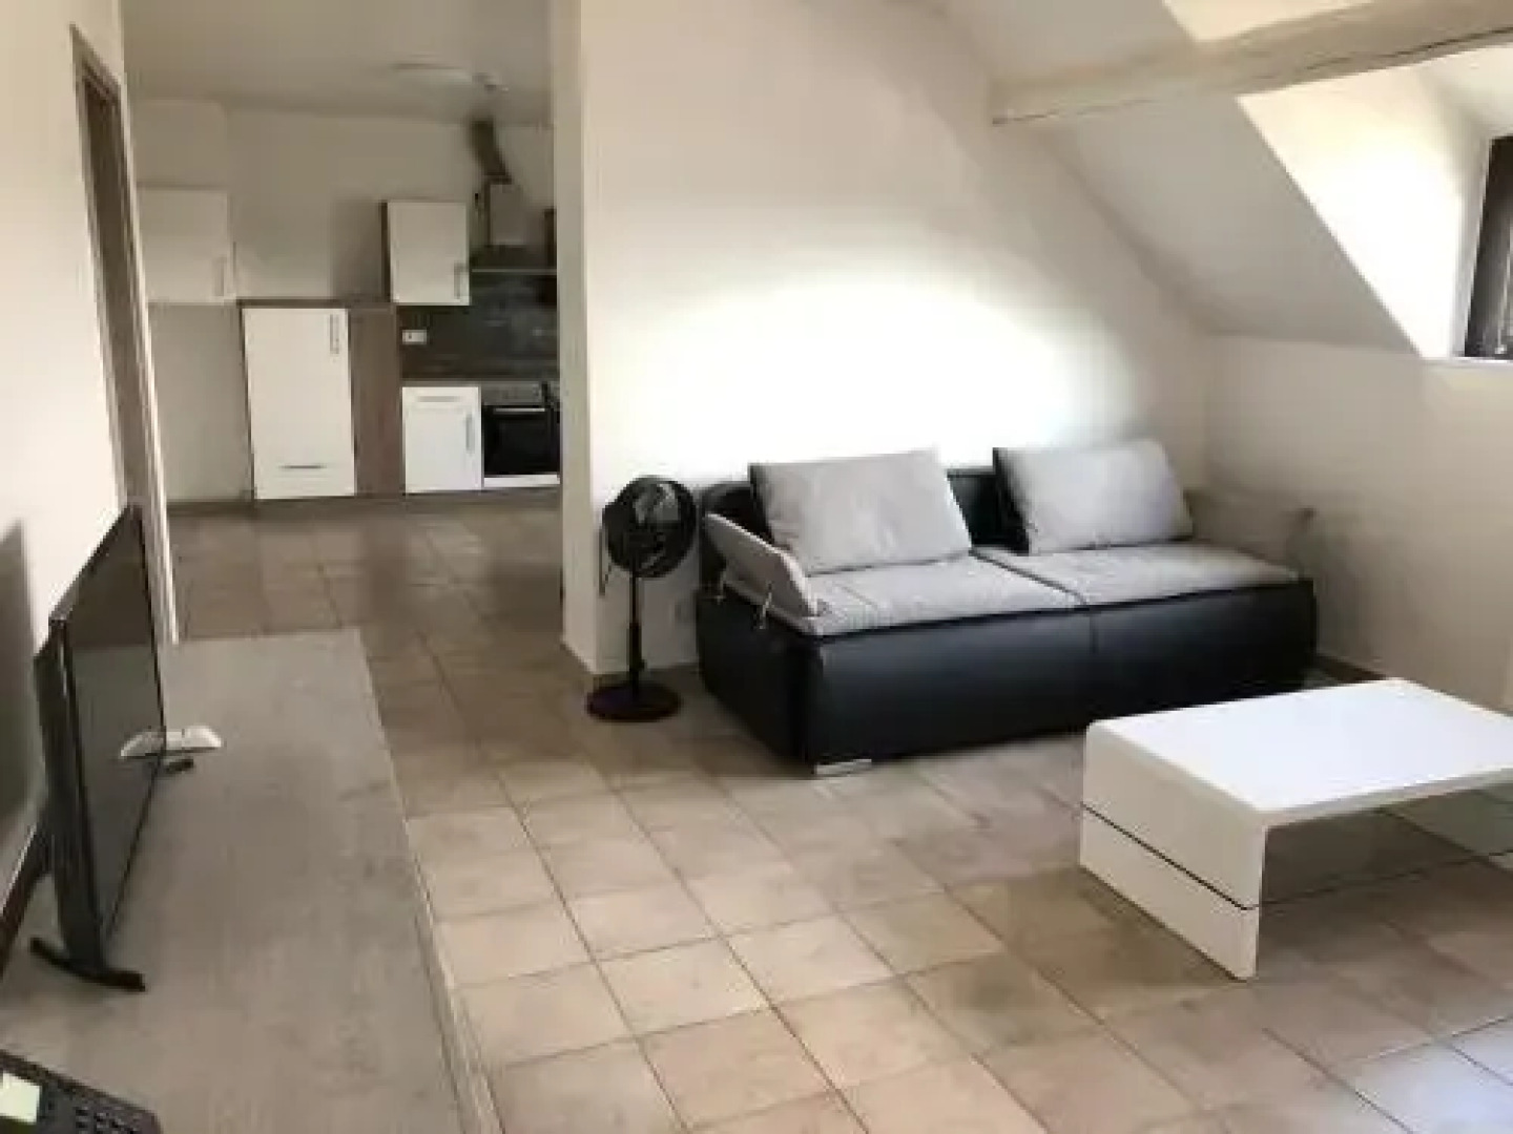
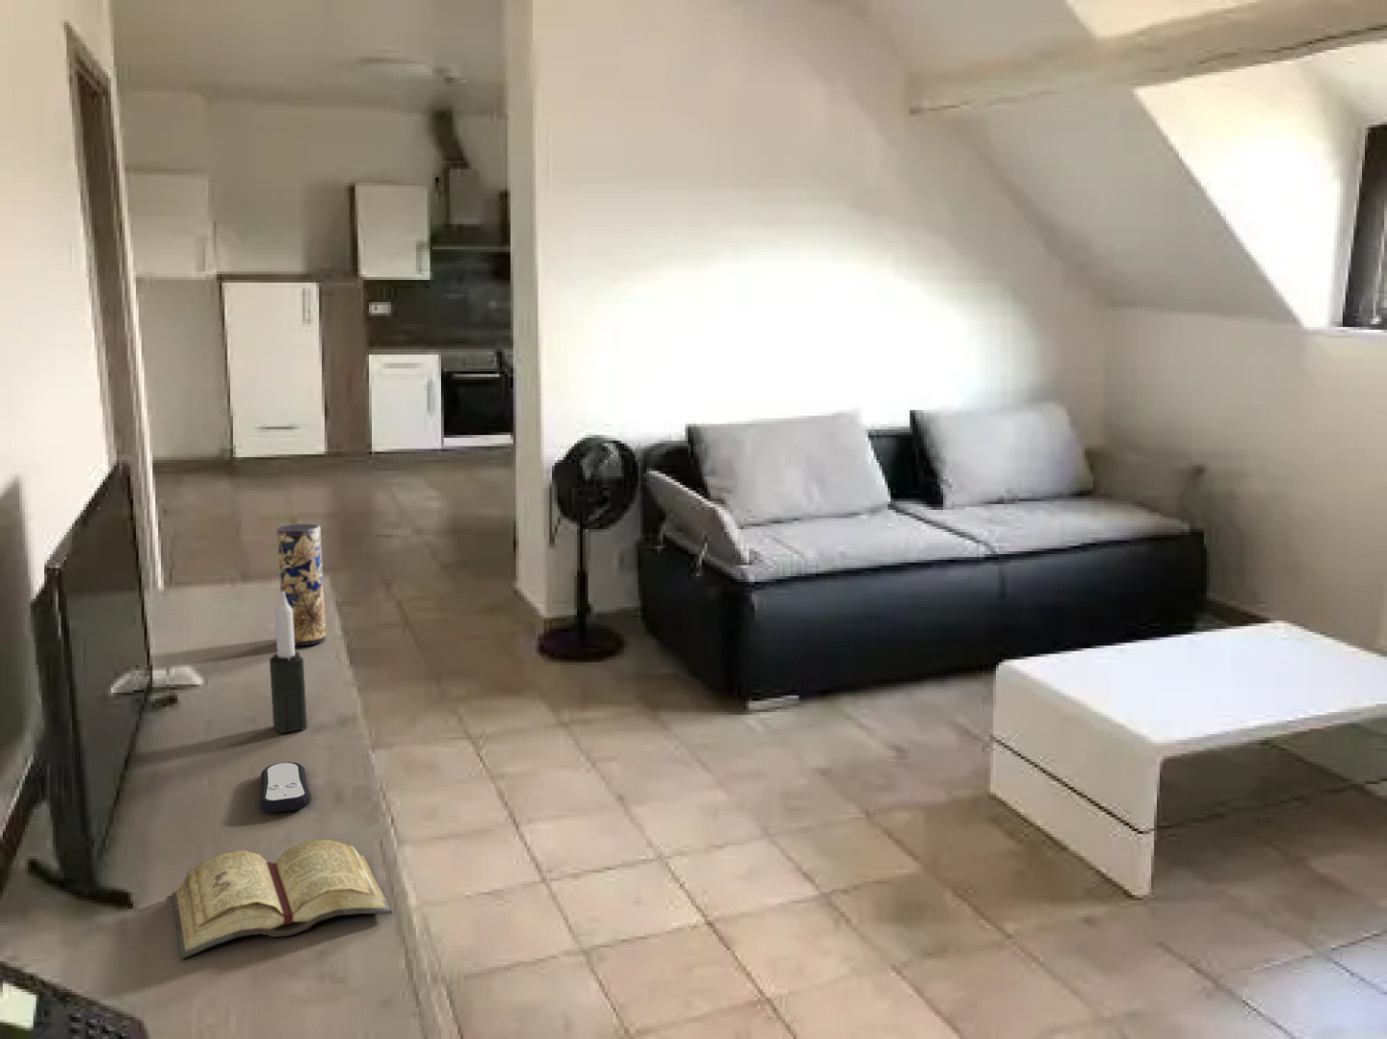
+ remote control (284, 785)
+ vase (301, 584)
+ candle (286, 660)
+ diary (280, 887)
